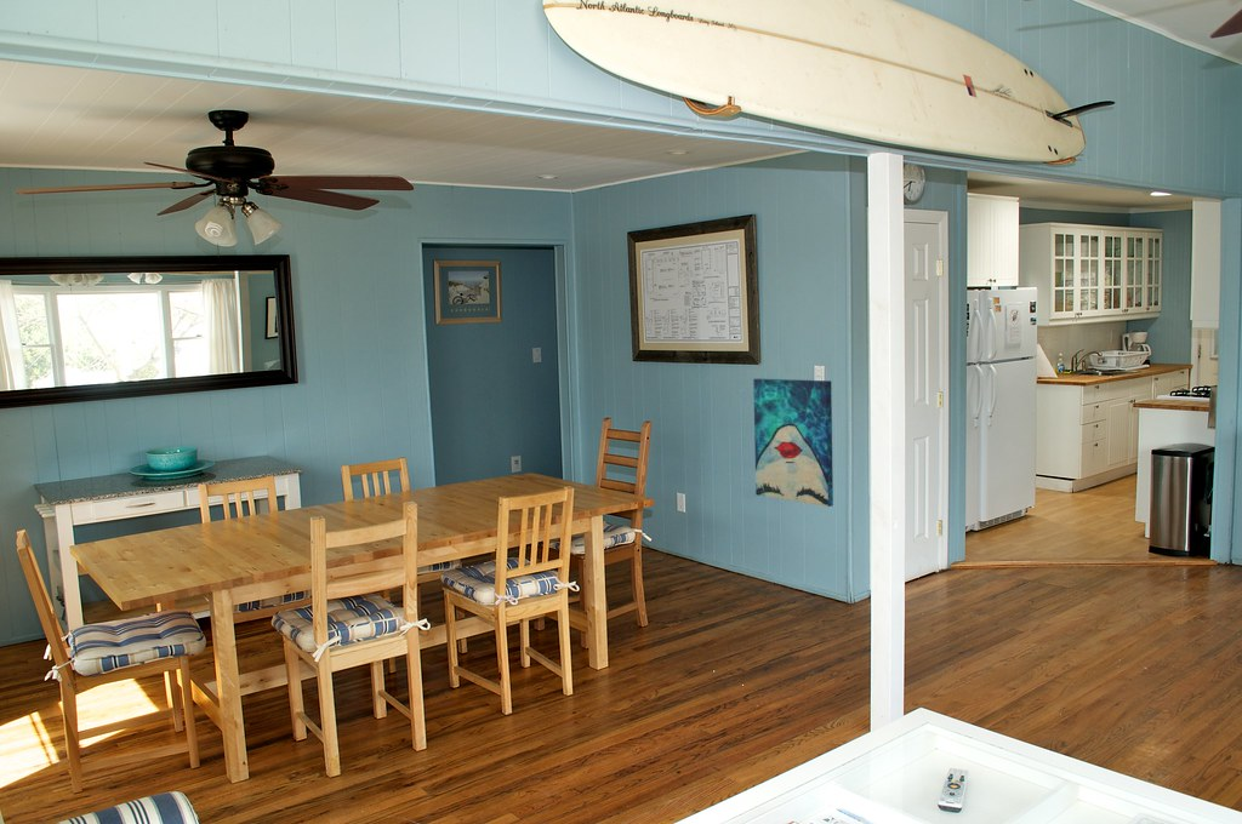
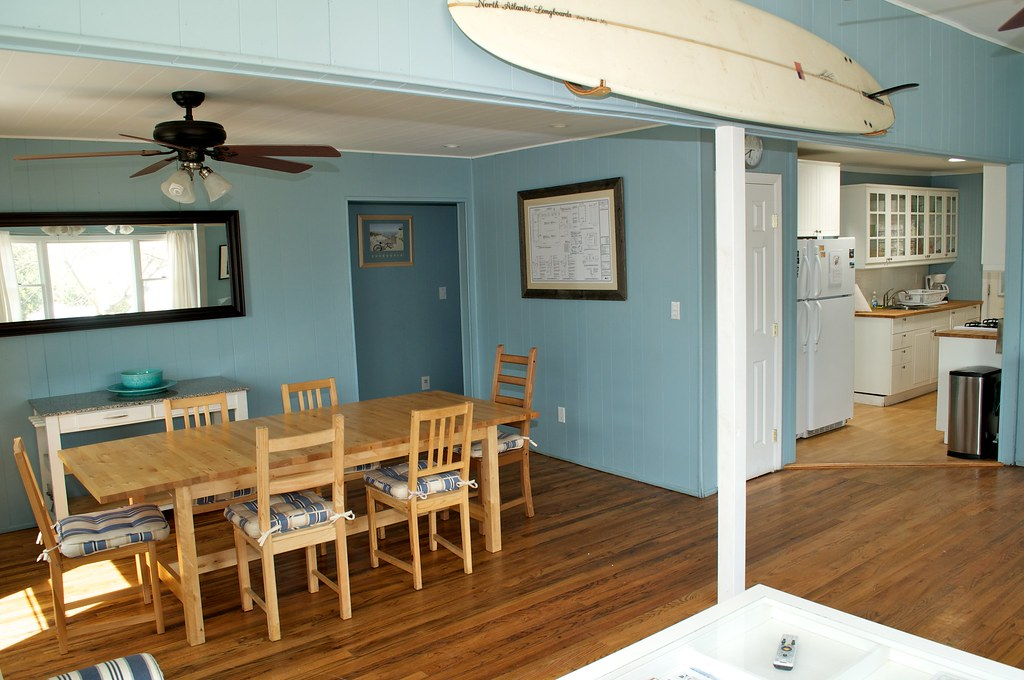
- wall art (791, 440)
